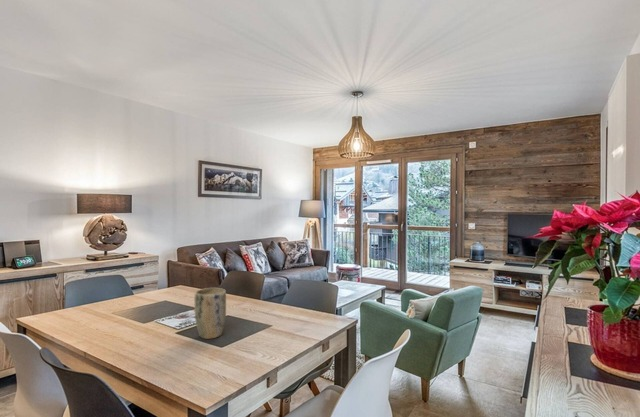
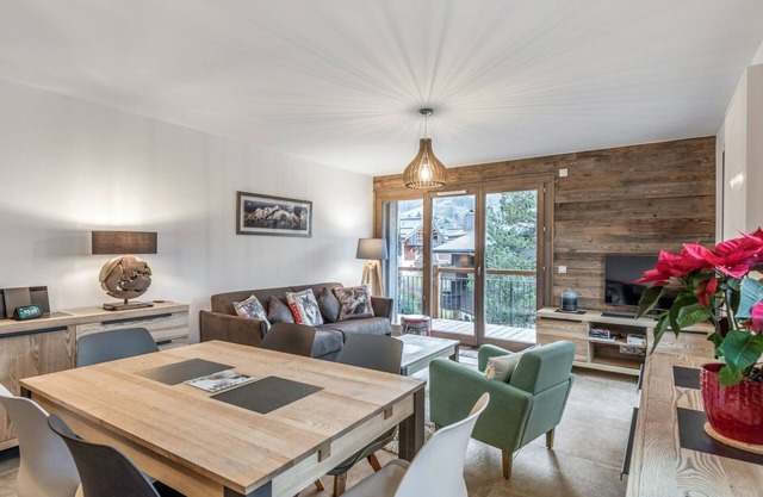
- plant pot (210, 313)
